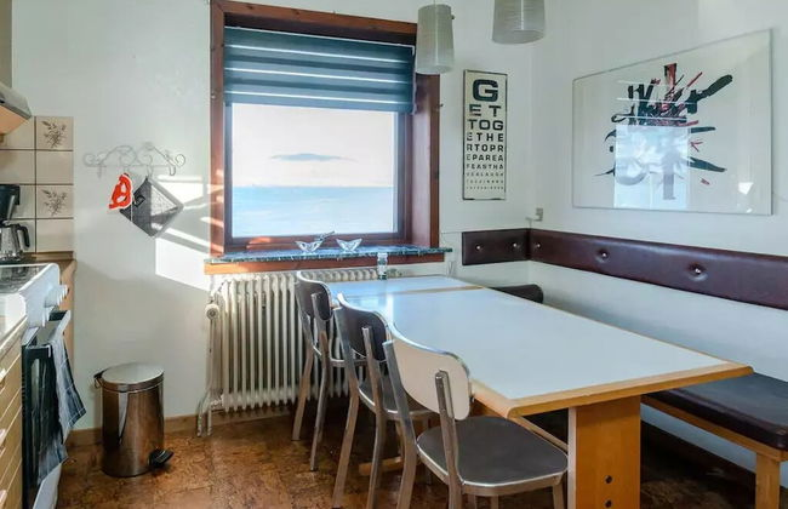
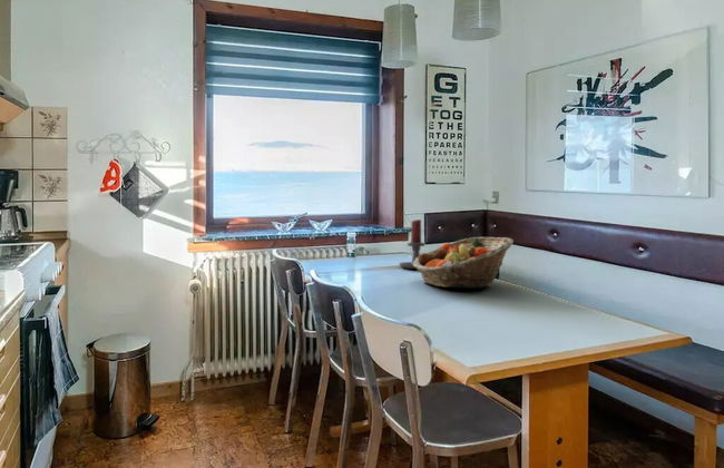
+ fruit basket (461, 260)
+ candle holder (420, 243)
